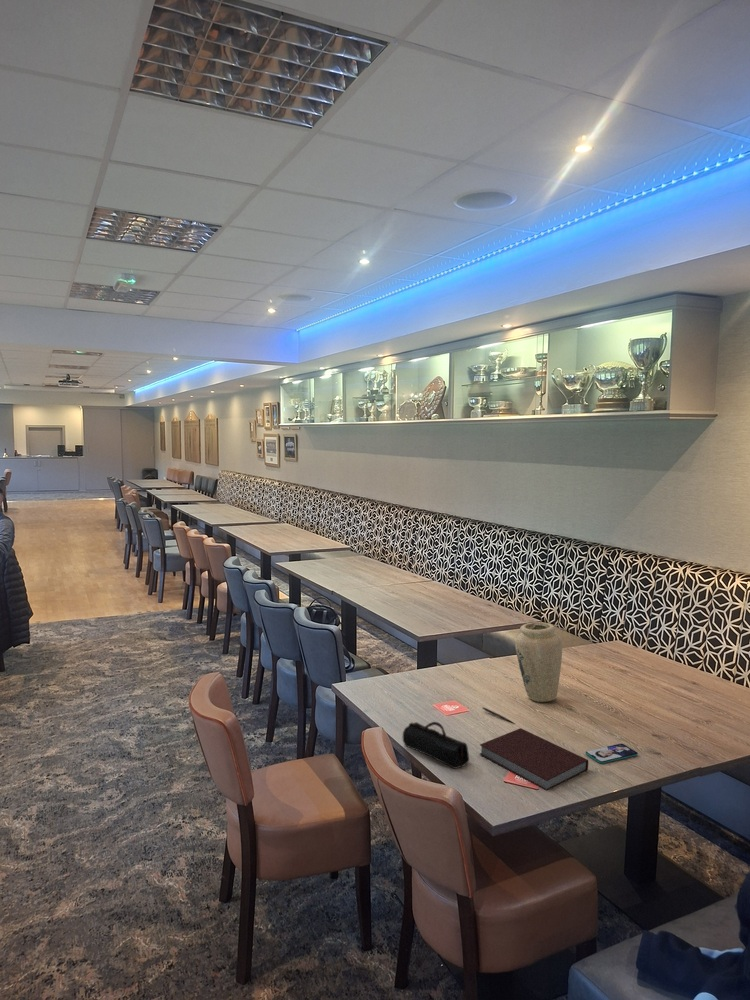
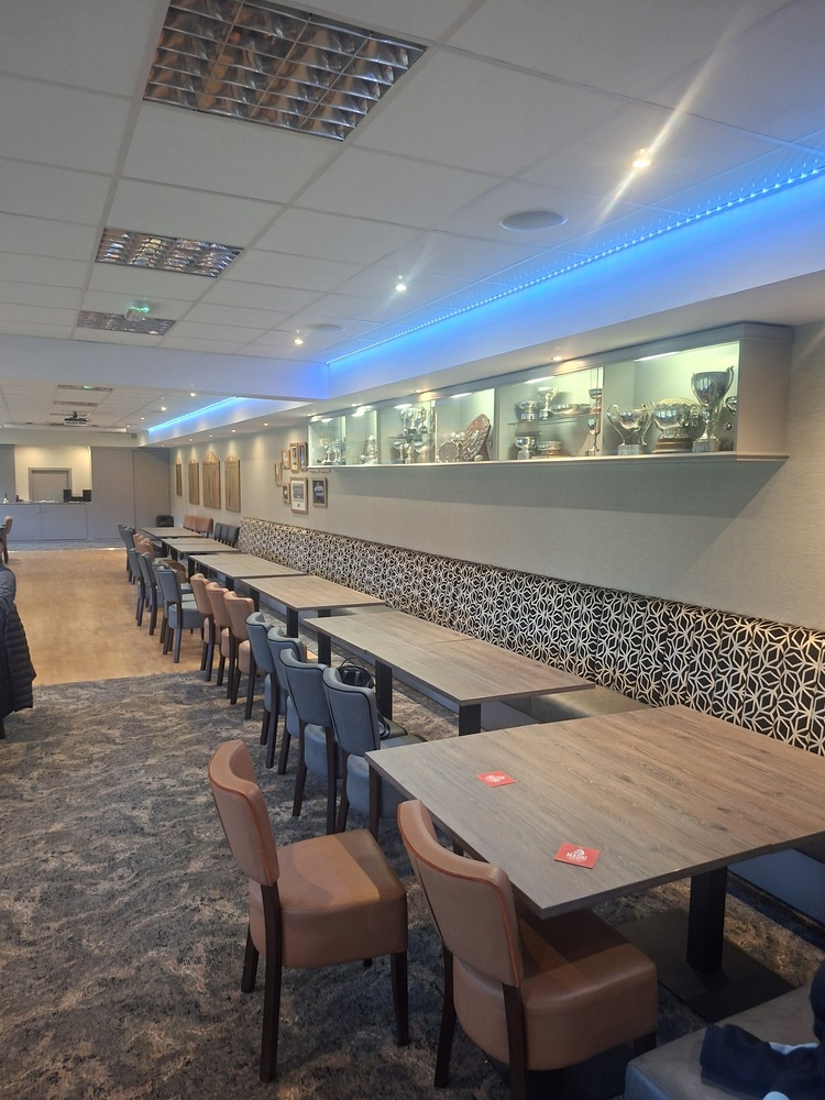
- pencil case (434, 738)
- vase (537, 661)
- pen (498, 715)
- notebook (532, 756)
- smartphone (611, 753)
